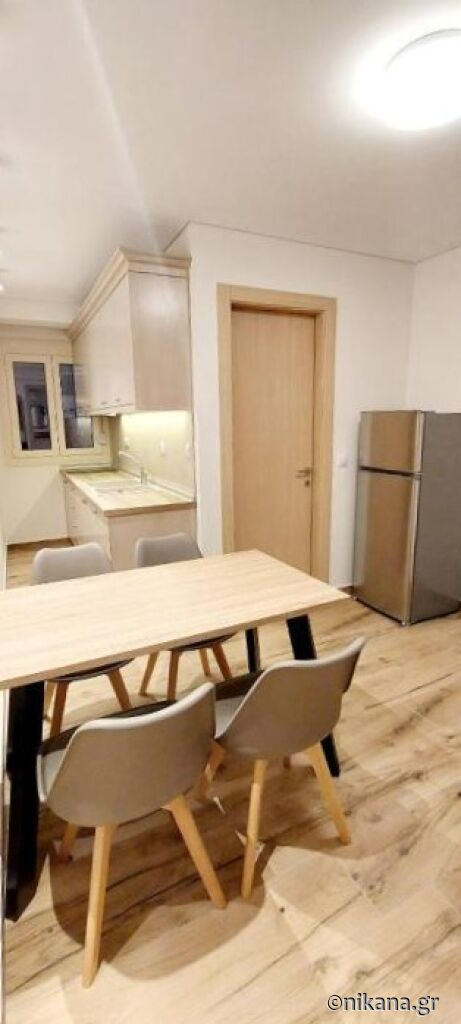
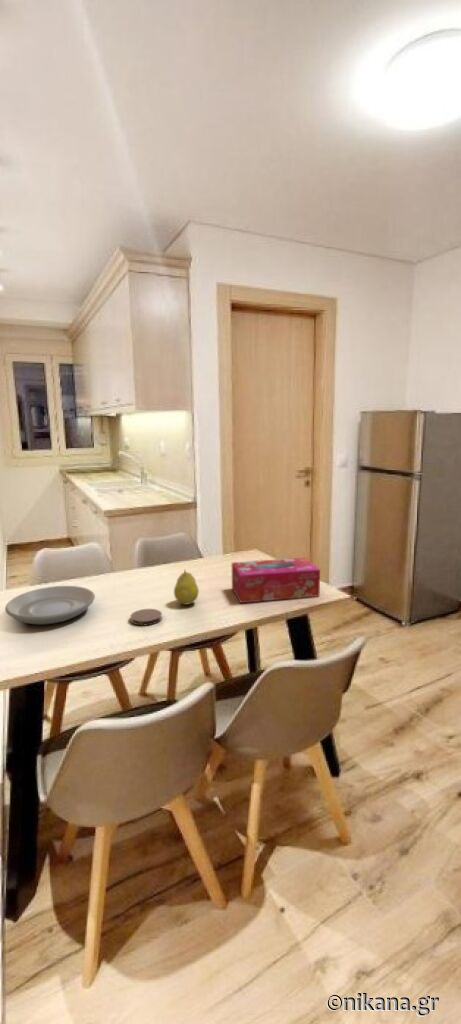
+ plate (51, 606)
+ fruit (186, 586)
+ coaster (146, 616)
+ tissue box (274, 579)
